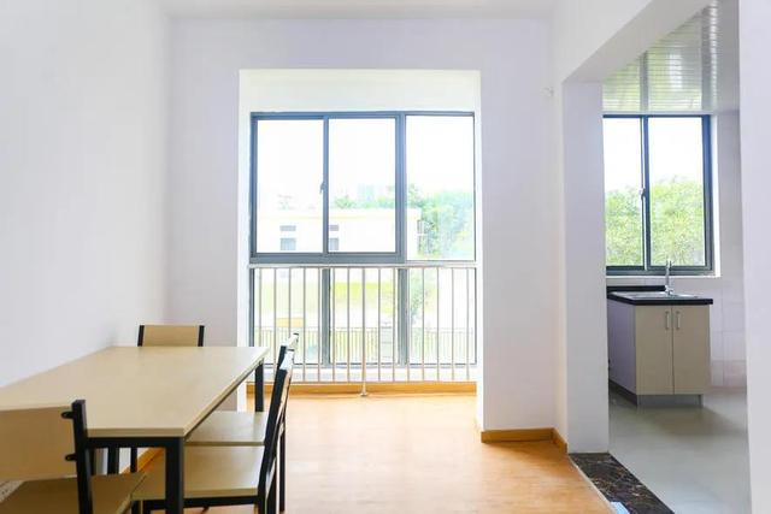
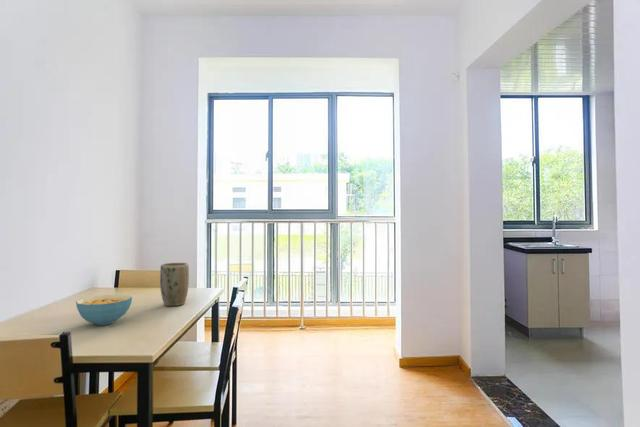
+ plant pot (174, 284)
+ cereal bowl (104, 311)
